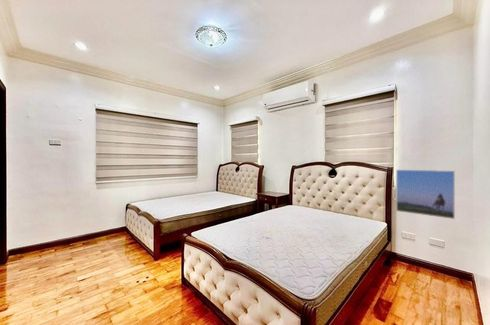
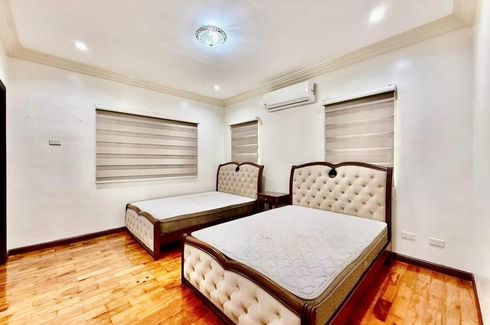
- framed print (423, 192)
